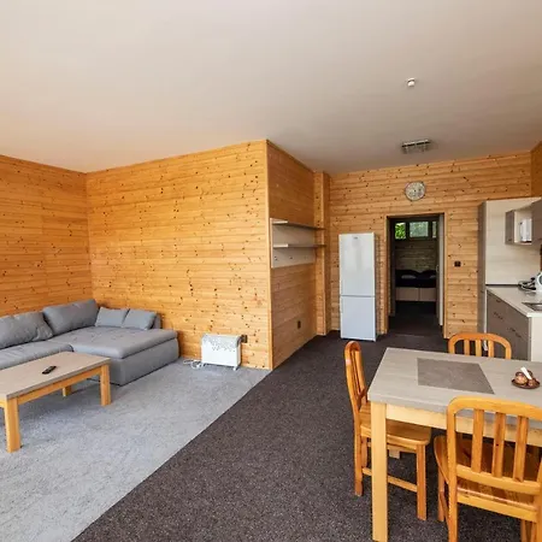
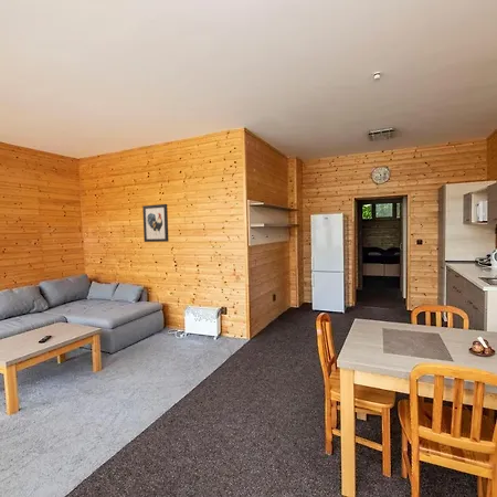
+ wall art (155, 223)
